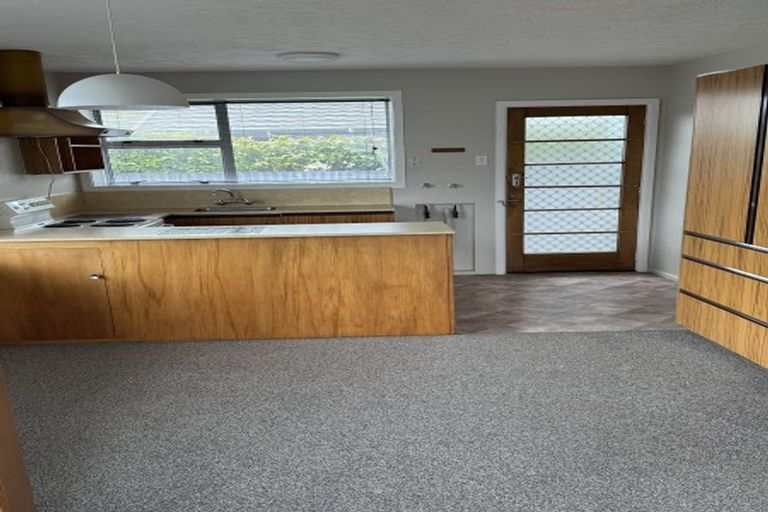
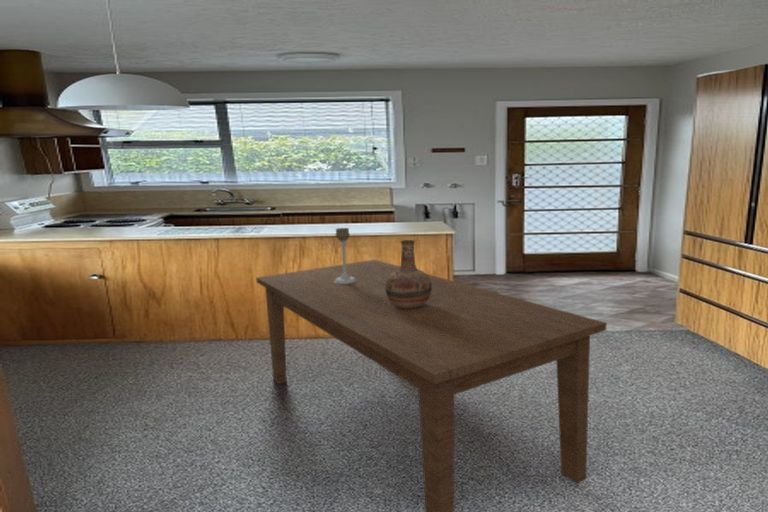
+ dining table (395, 359)
+ candle holder (343, 254)
+ vase (407, 273)
